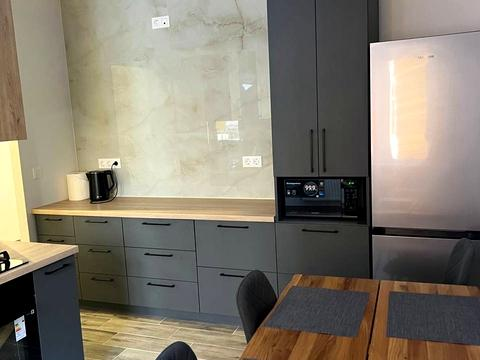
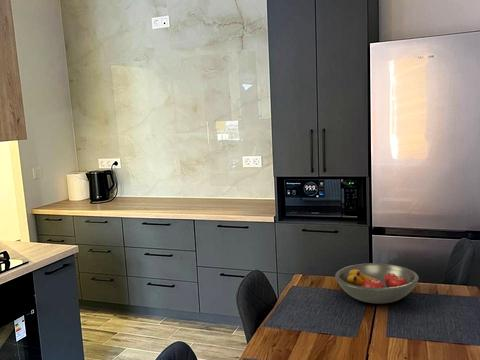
+ fruit bowl (376, 283)
